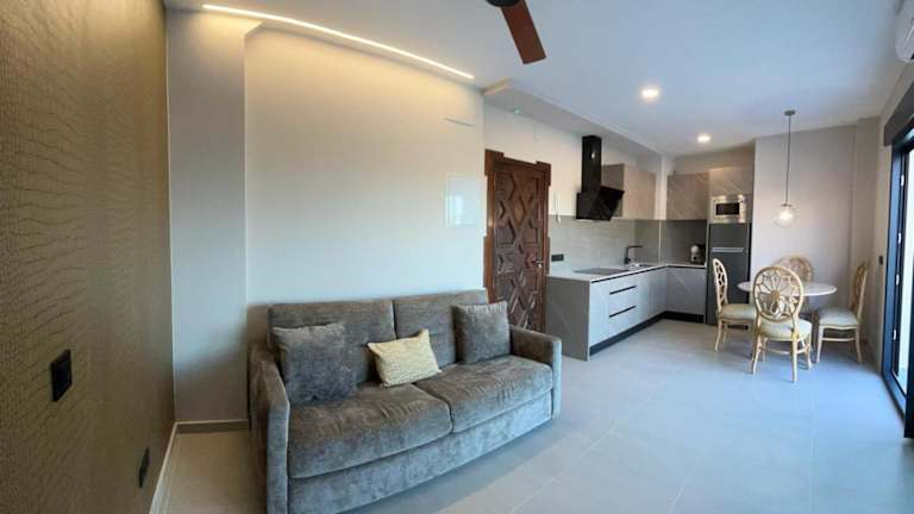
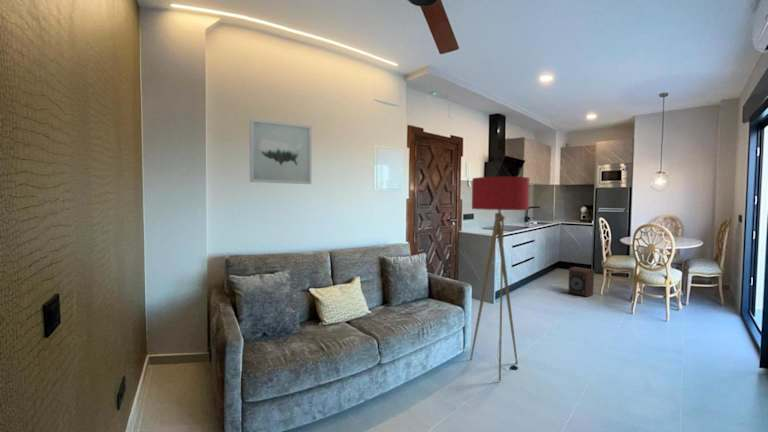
+ speaker (579, 281)
+ wall art (281, 153)
+ floor lamp (496, 273)
